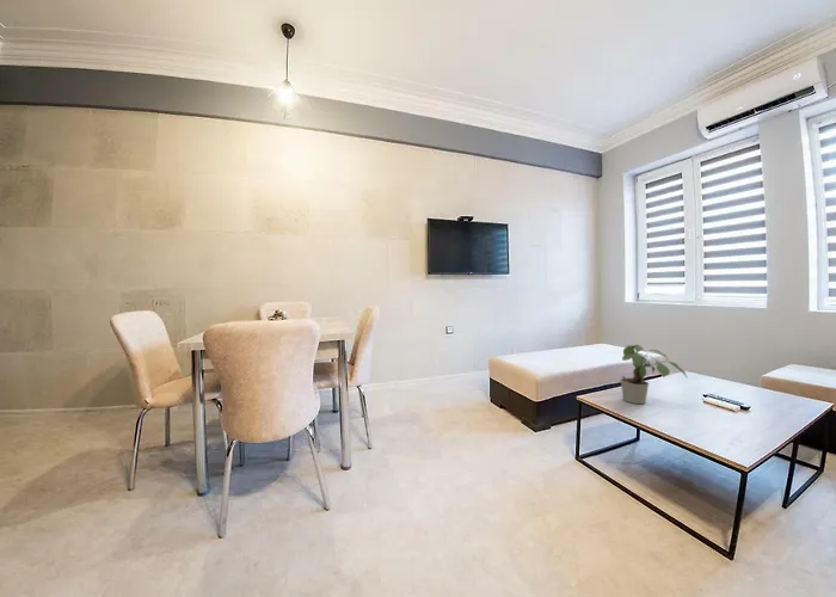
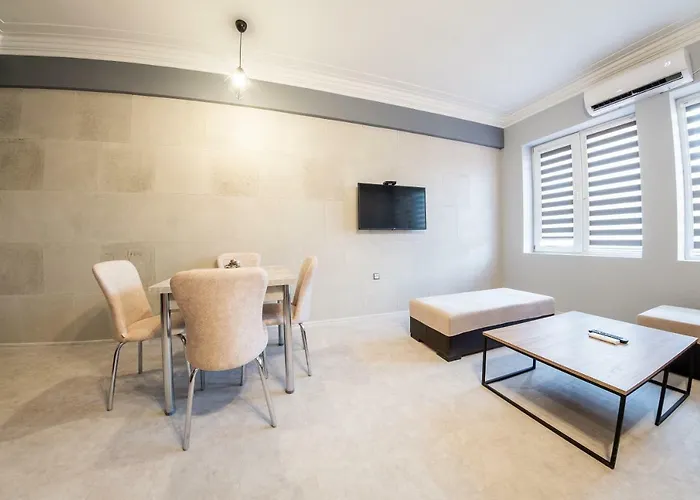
- potted plant (643, 374)
